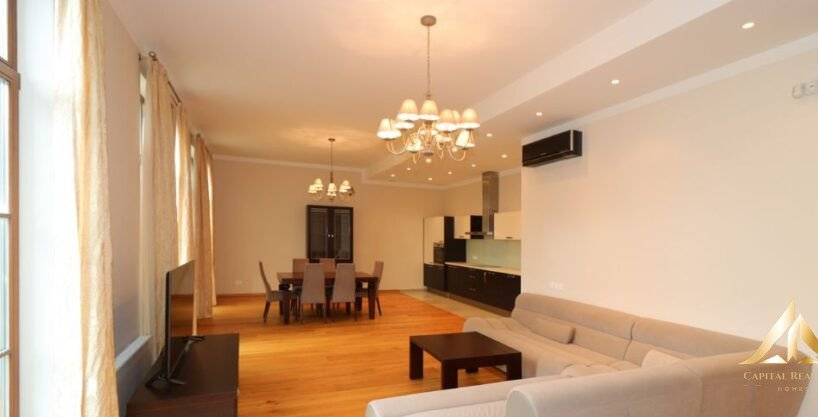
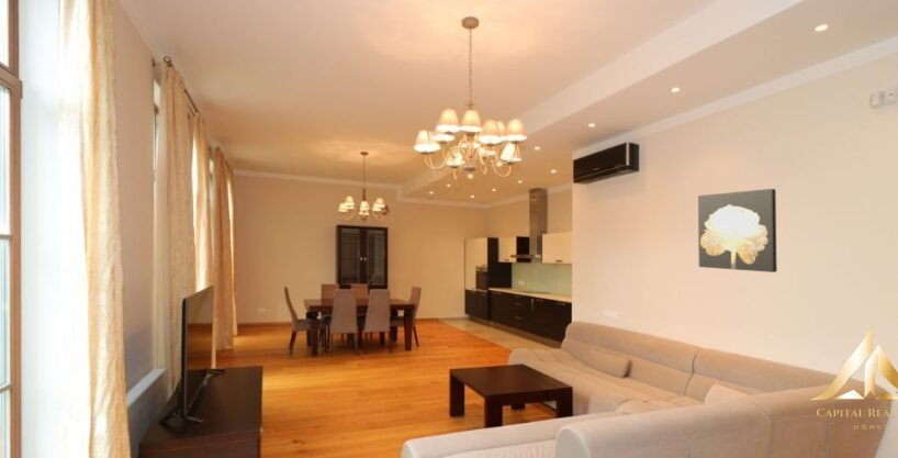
+ wall art (734, 231)
